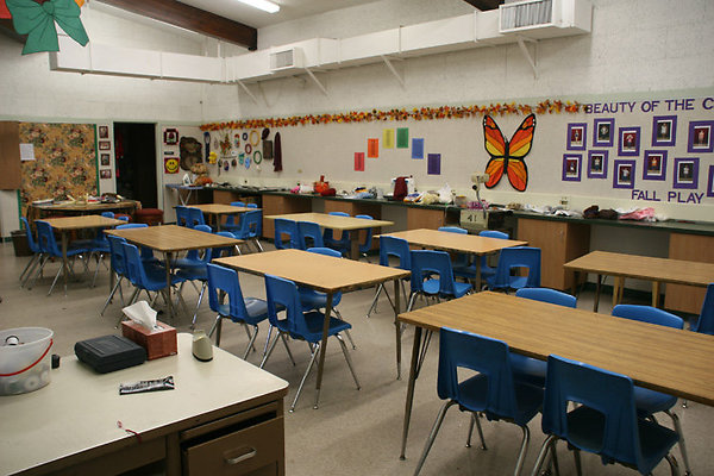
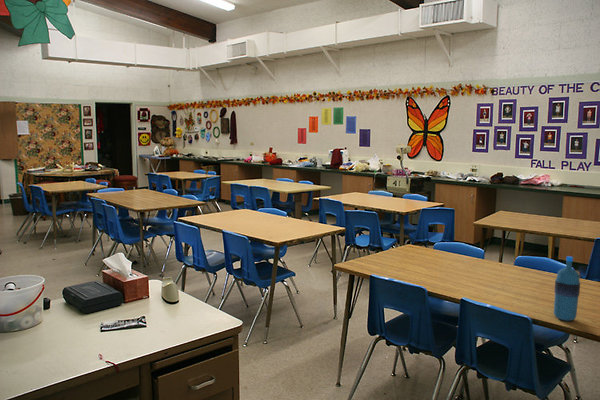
+ water bottle (567, 288)
